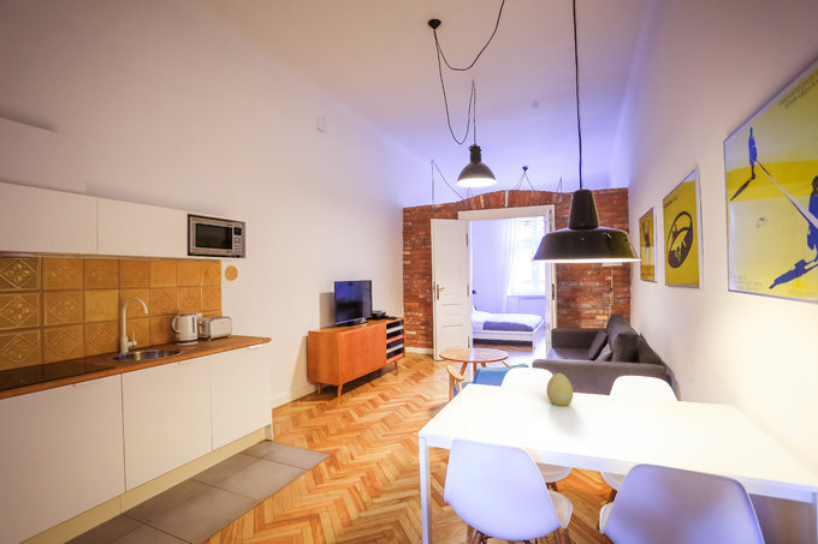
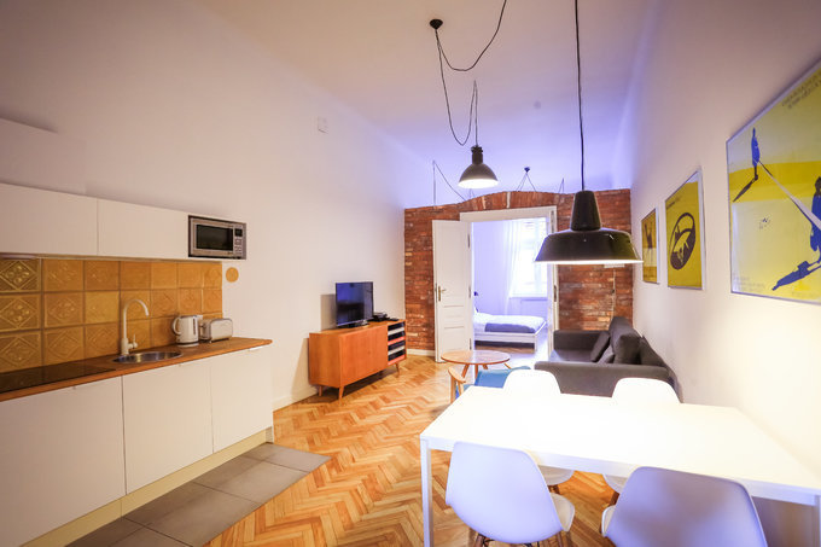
- decorative egg (559, 388)
